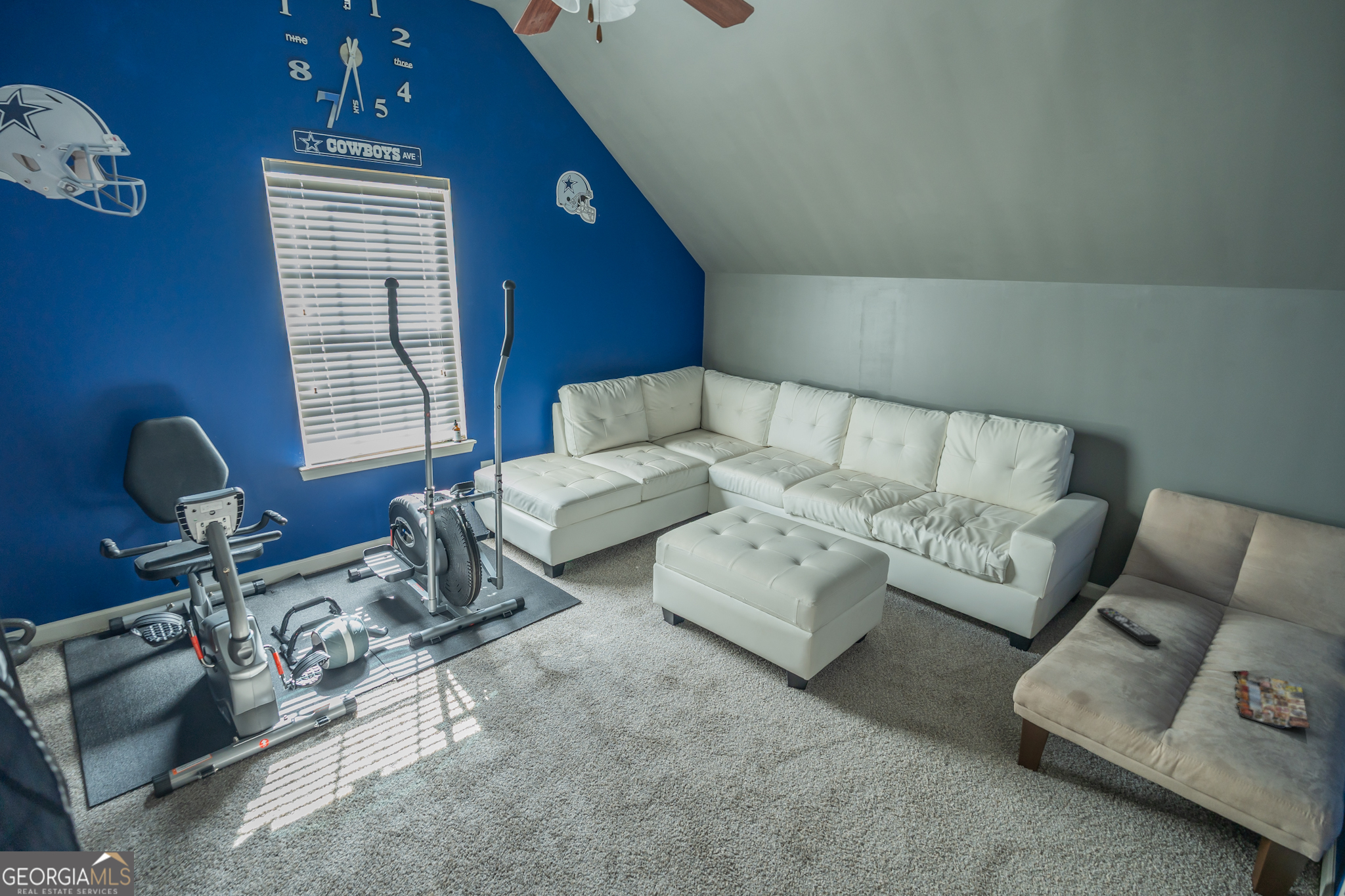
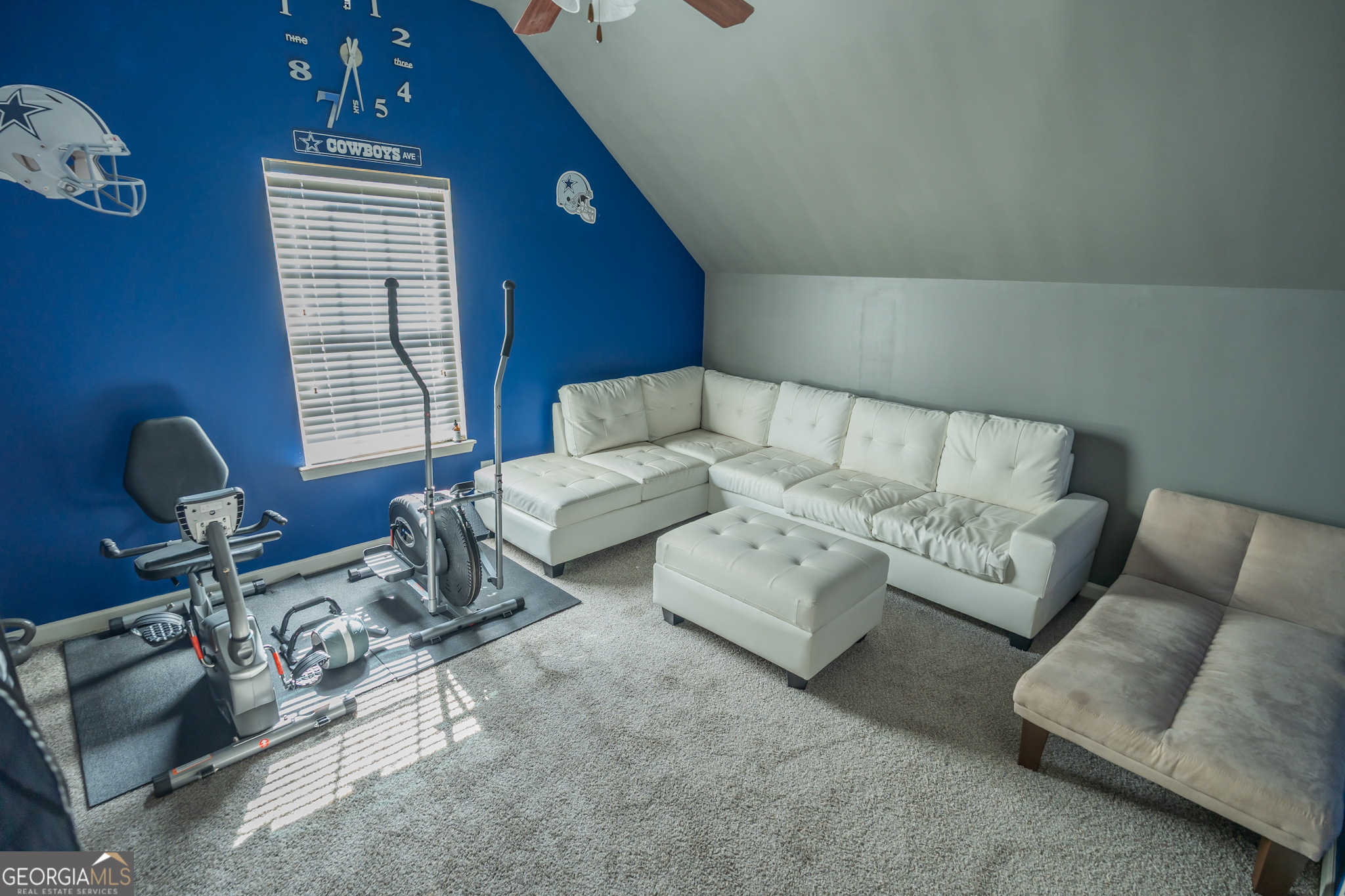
- magazine (1269, 696)
- remote control (1127, 626)
